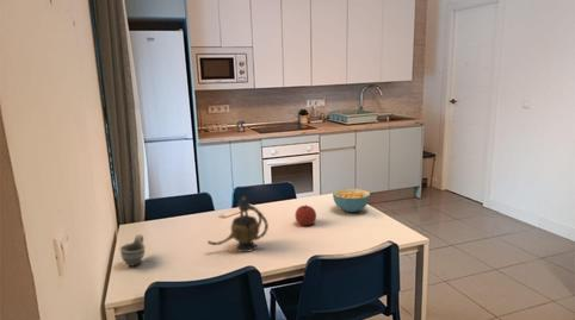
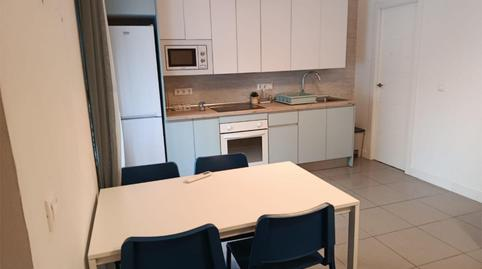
- teapot (236, 222)
- cereal bowl (351, 201)
- cup (135, 251)
- fruit (305, 213)
